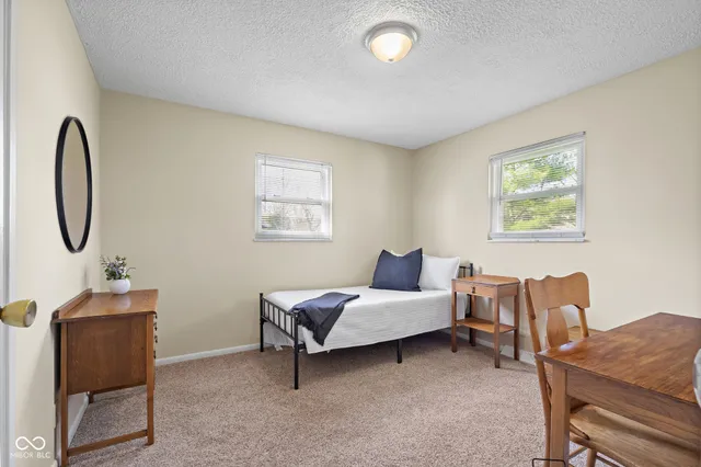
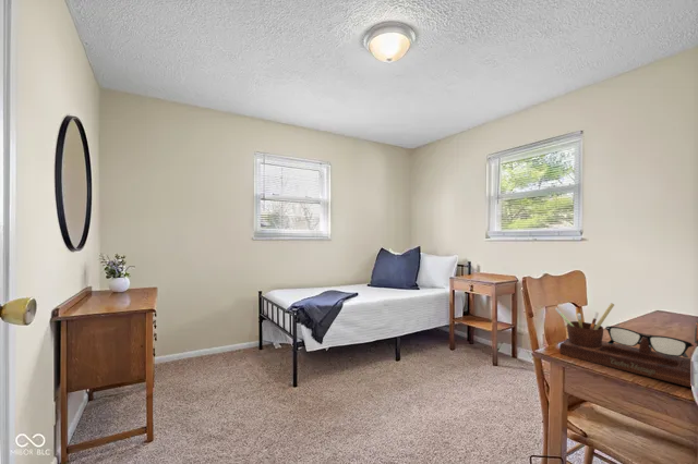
+ desk organizer (630, 334)
